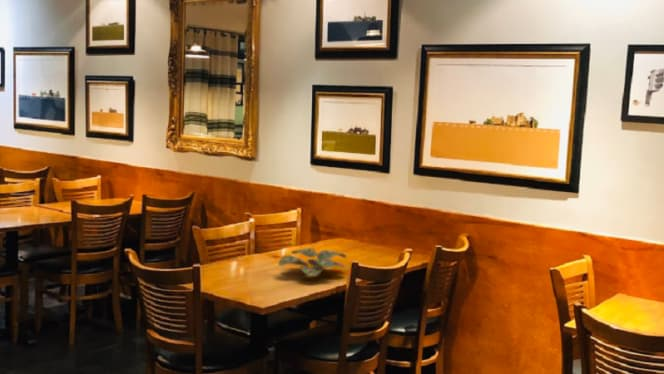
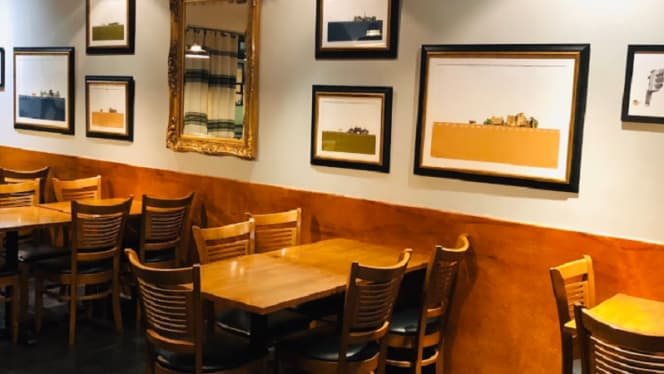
- plant (312, 264)
